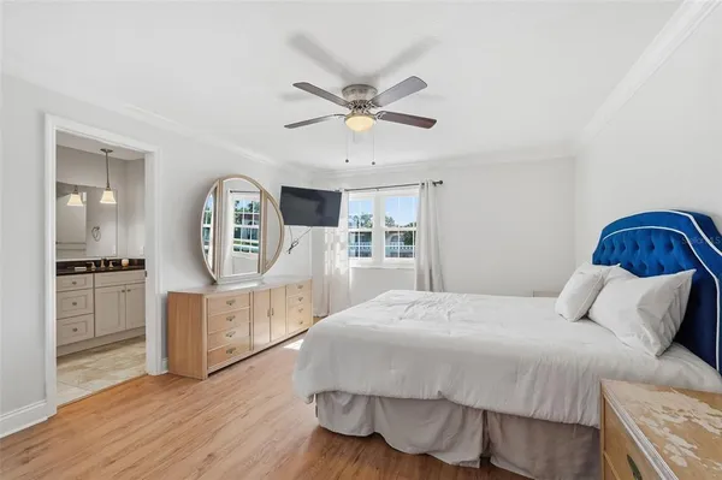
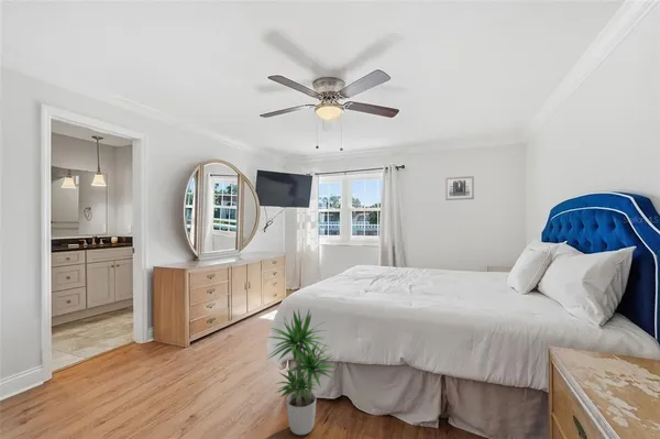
+ wall art (459, 188)
+ potted plant (302, 369)
